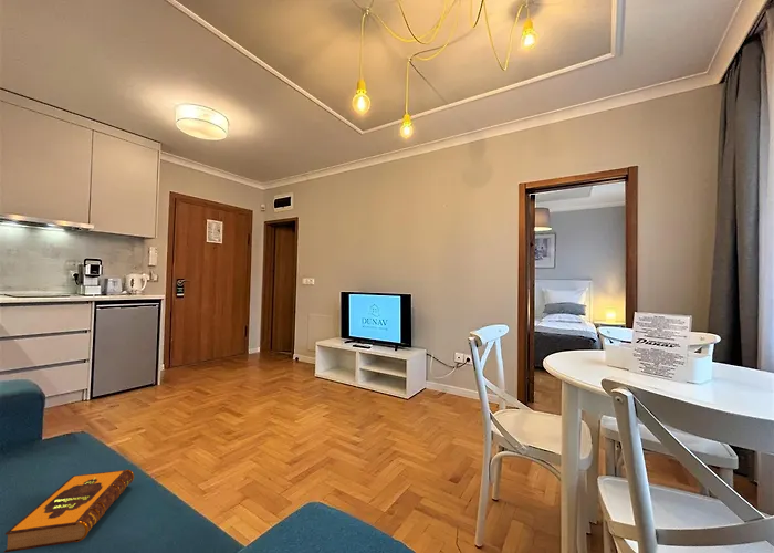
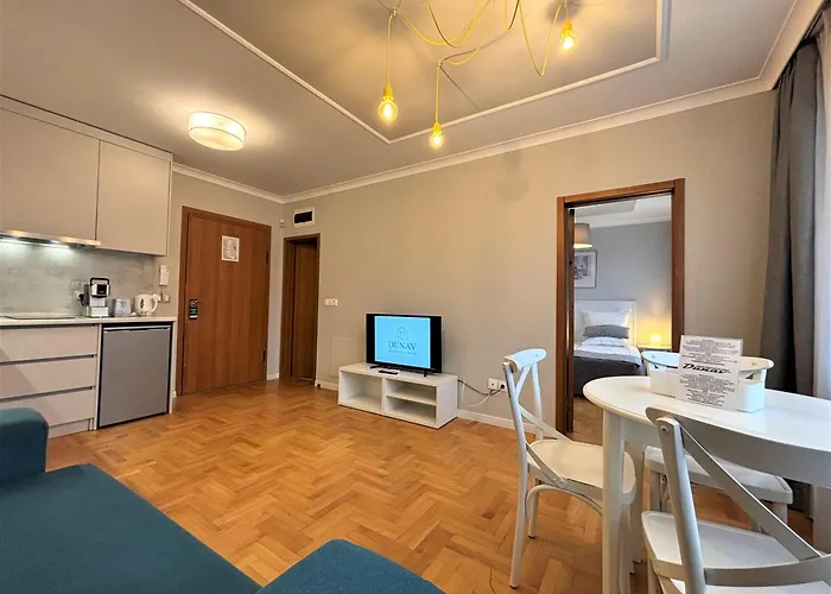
- hardback book (79, 504)
